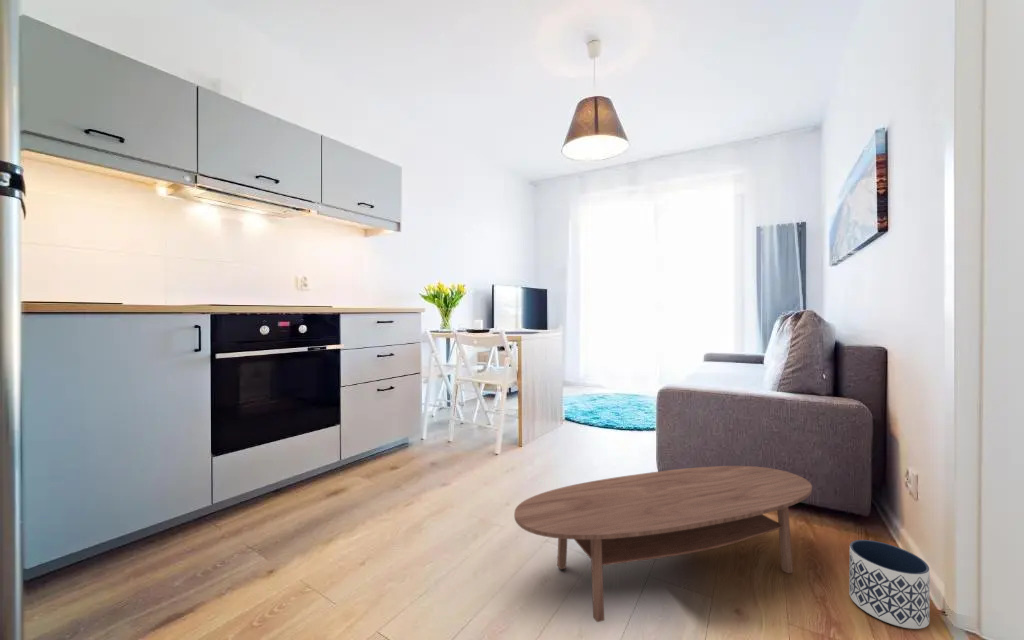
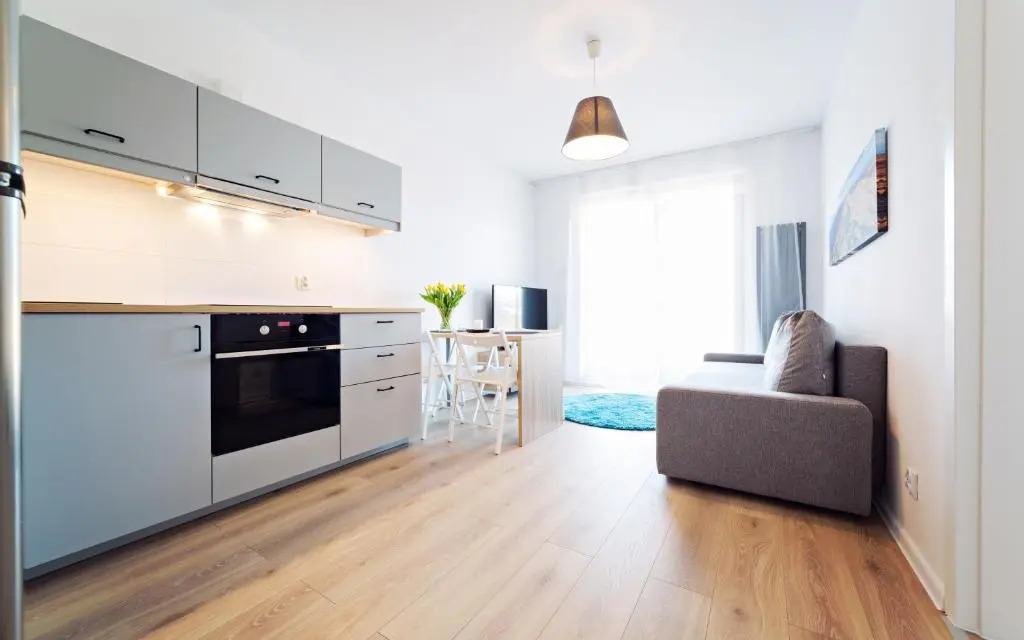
- planter (887, 581)
- coffee table (673, 531)
